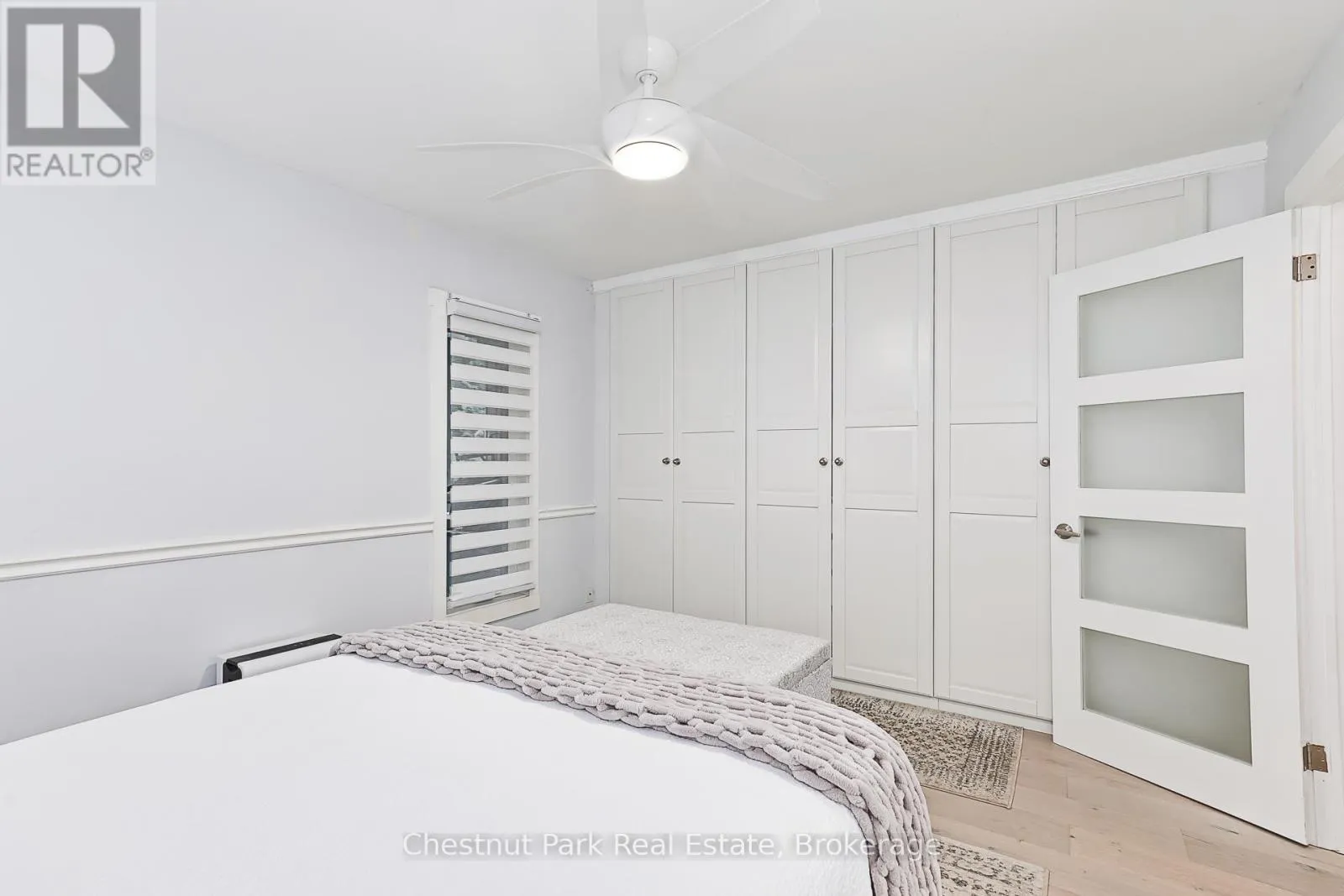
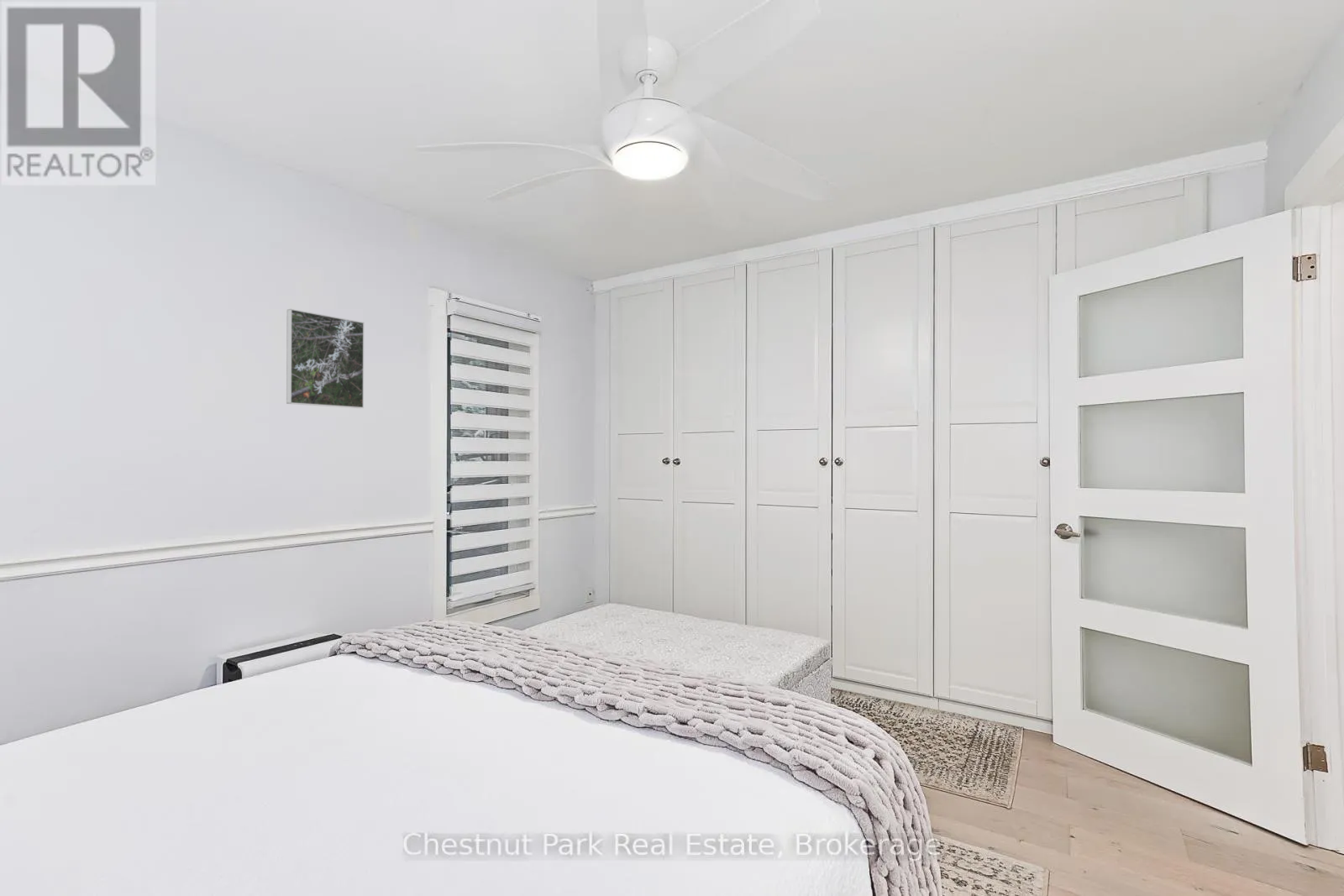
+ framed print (327, 361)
